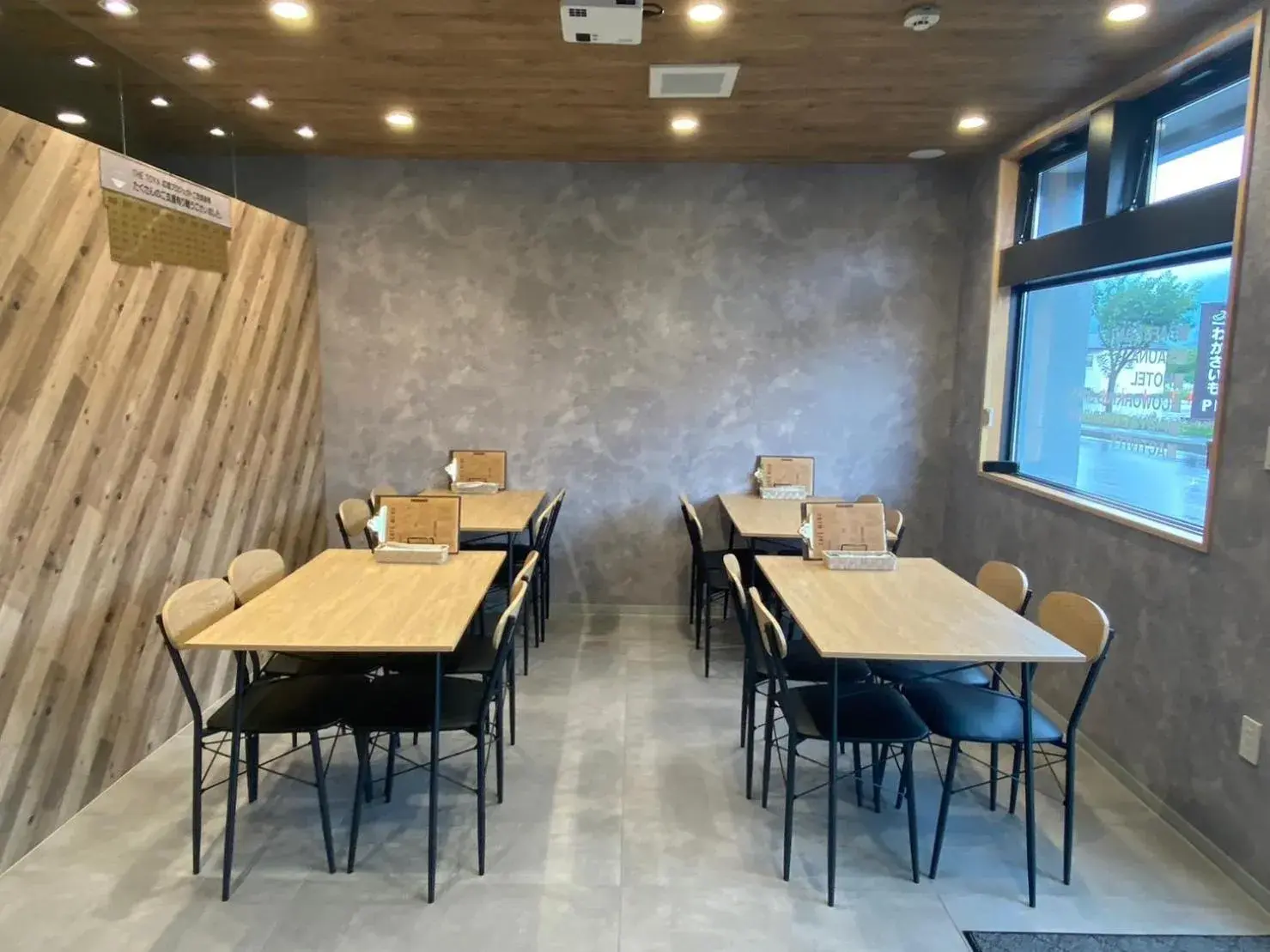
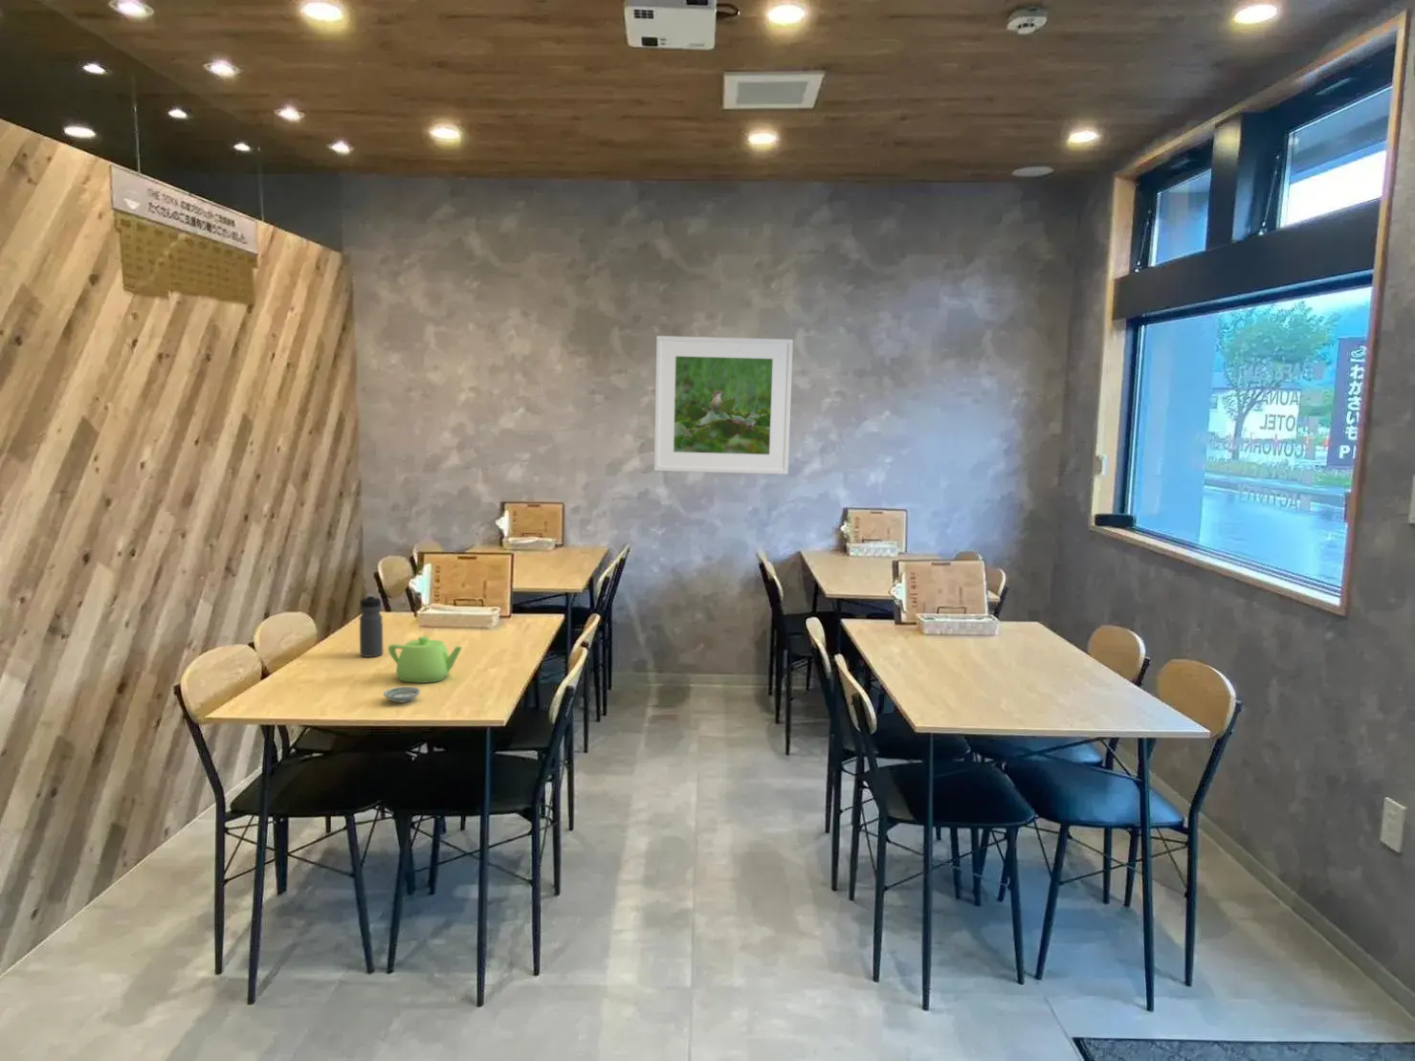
+ water bottle (370, 624)
+ saucer (402, 695)
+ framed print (722, 406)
+ teapot (424, 656)
